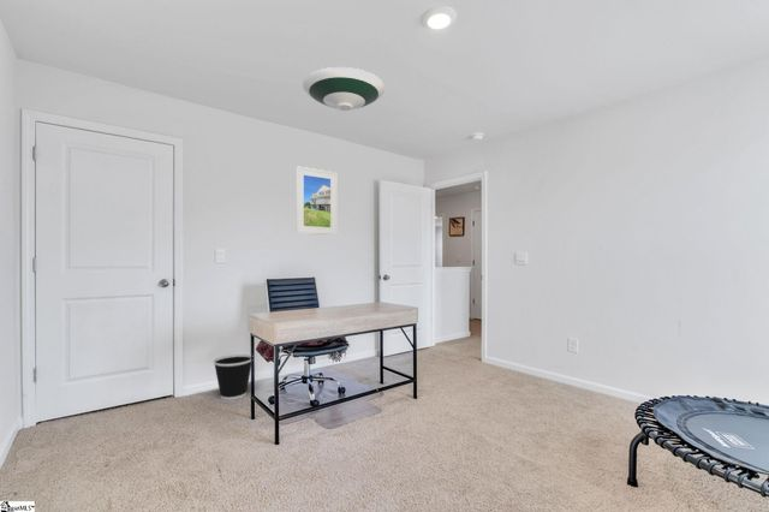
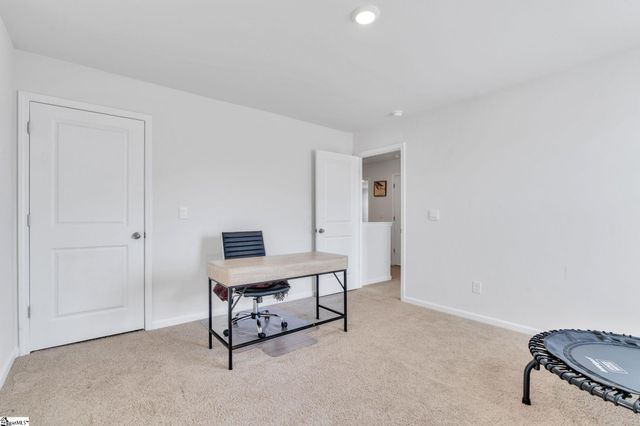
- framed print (316, 201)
- wastebasket (233, 376)
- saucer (344, 97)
